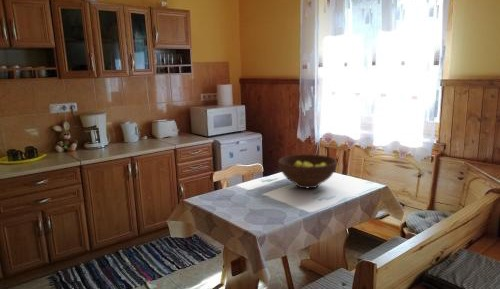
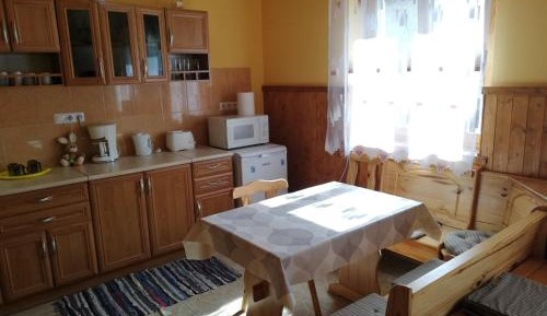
- fruit bowl (307, 173)
